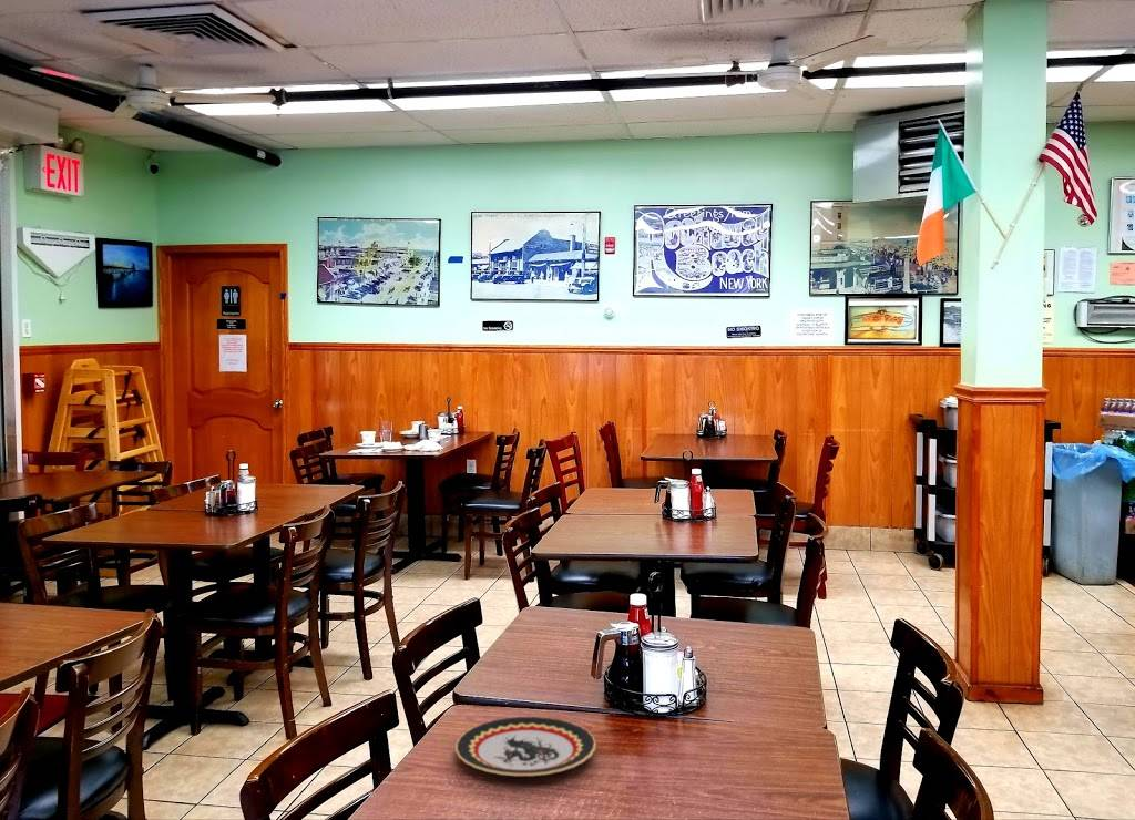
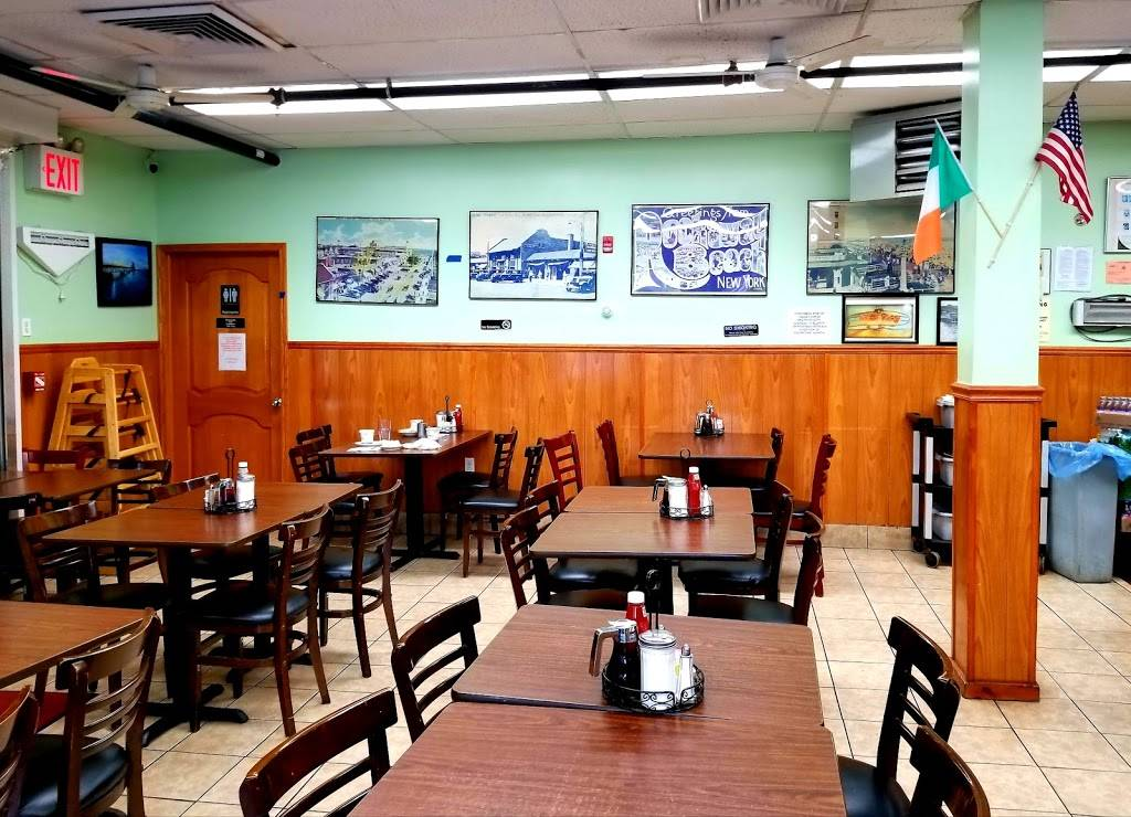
- plate (525, 748)
